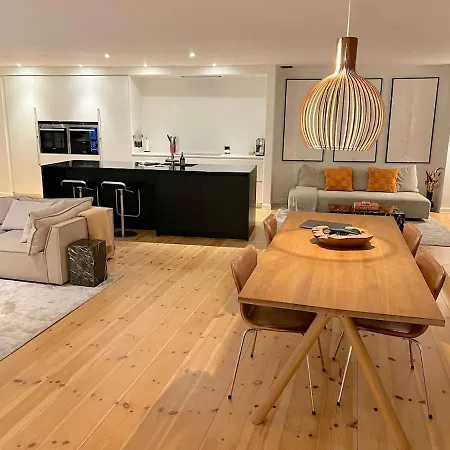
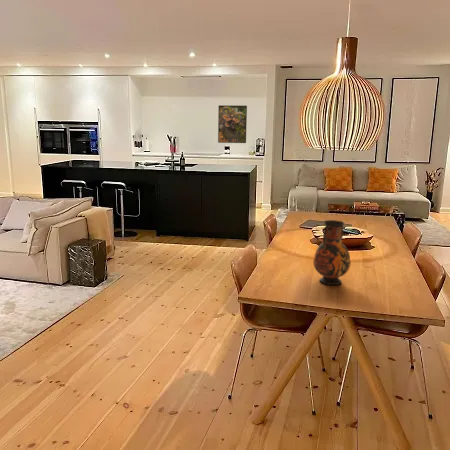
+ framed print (232, 124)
+ vase (332, 252)
